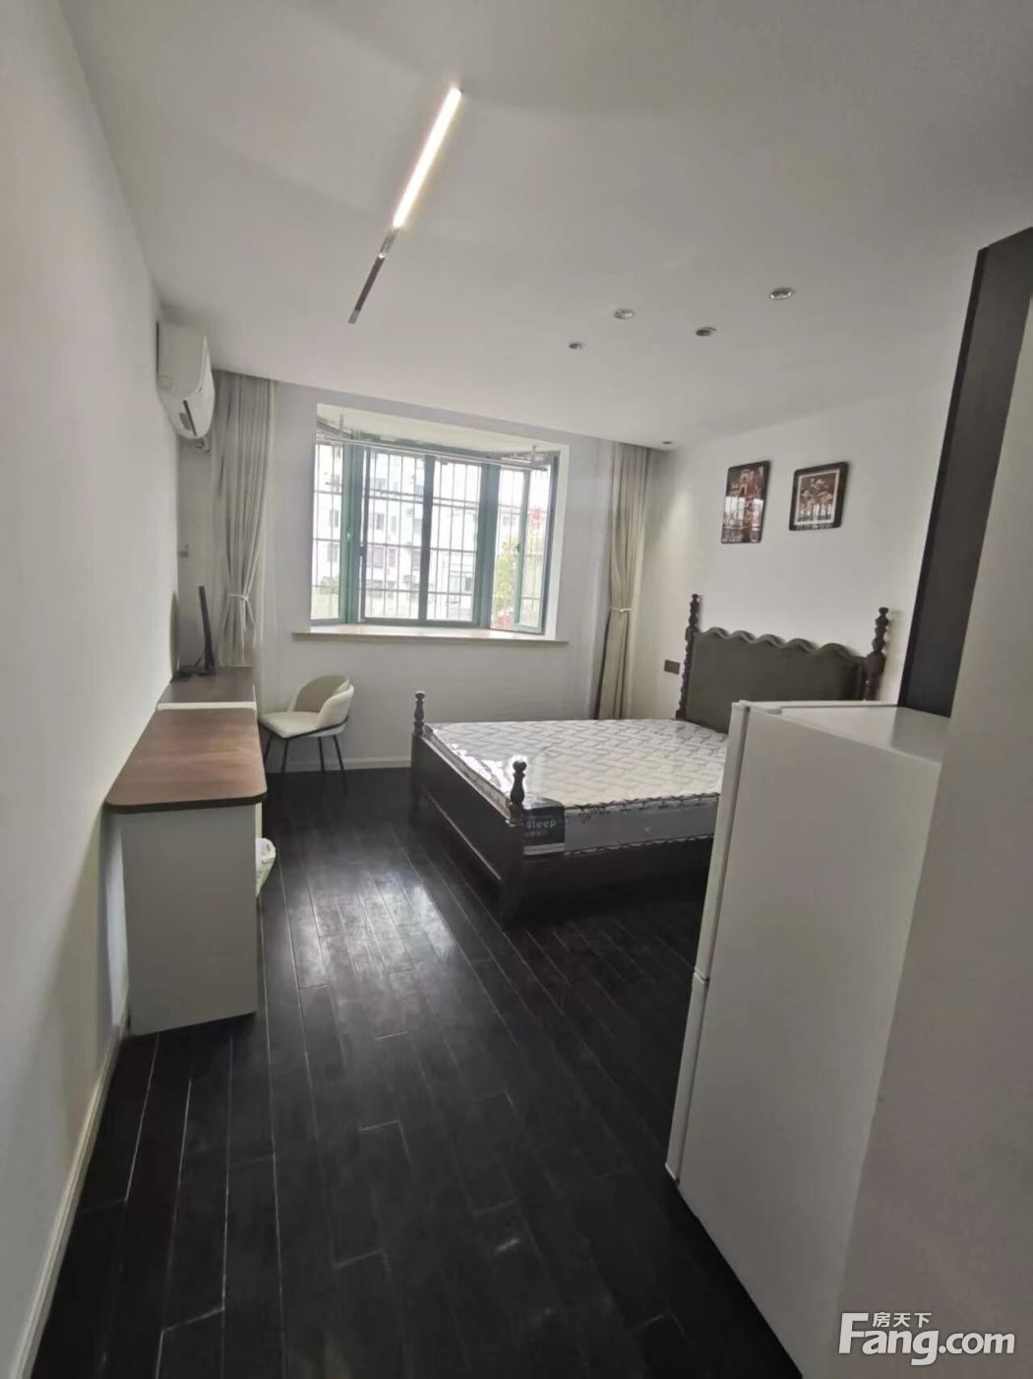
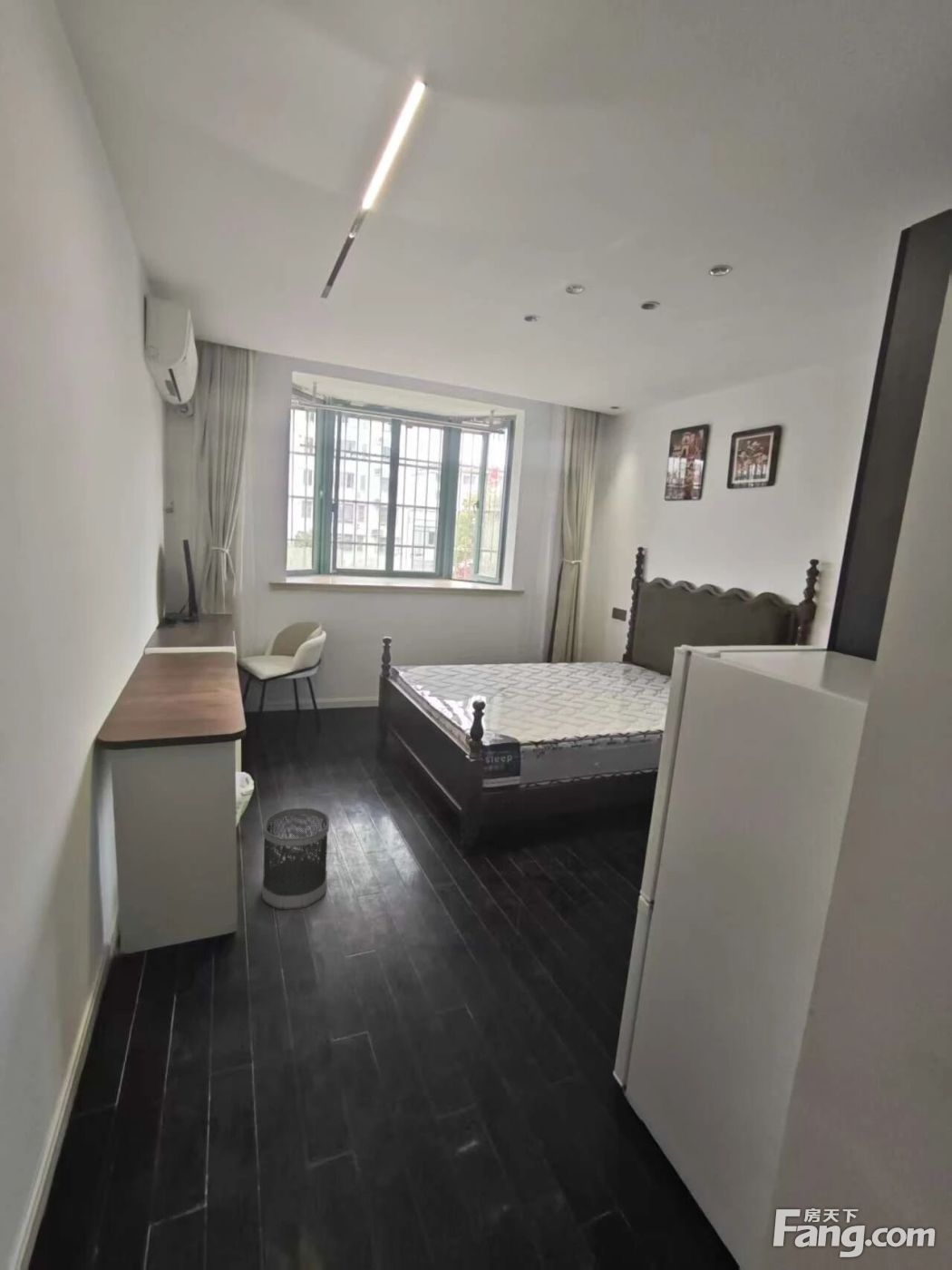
+ wastebasket (296, 856)
